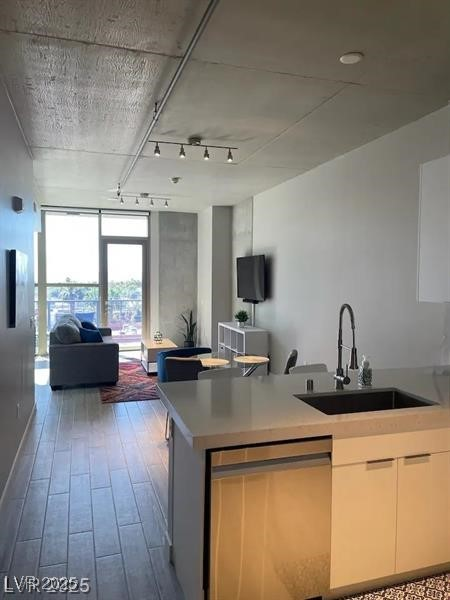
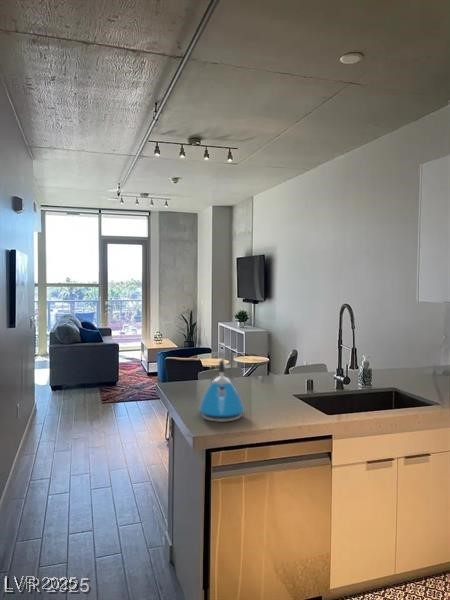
+ kettle (221, 386)
